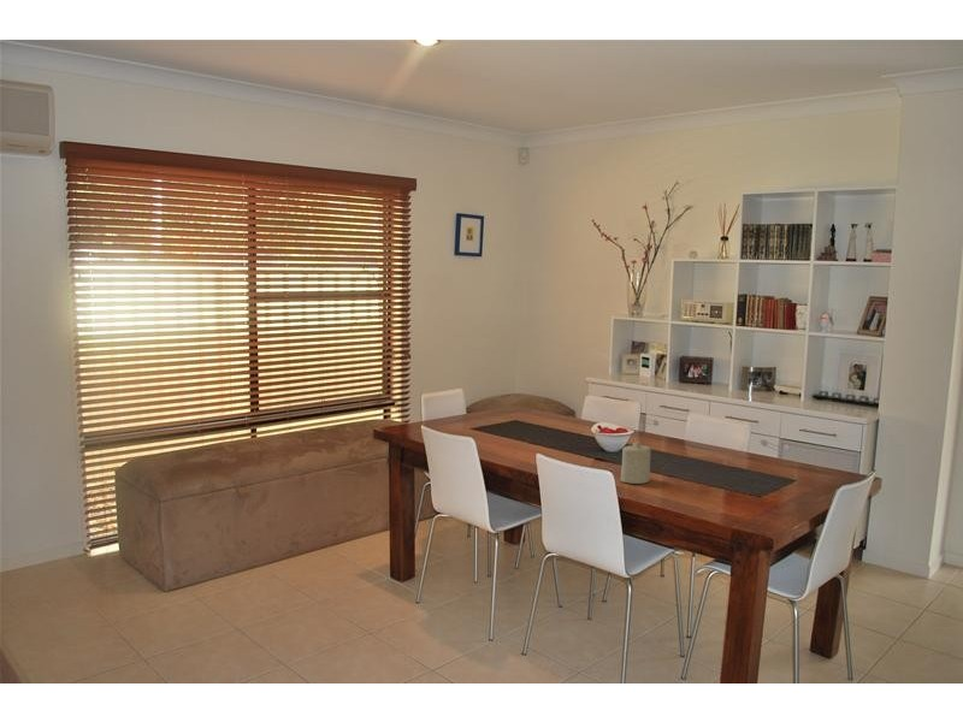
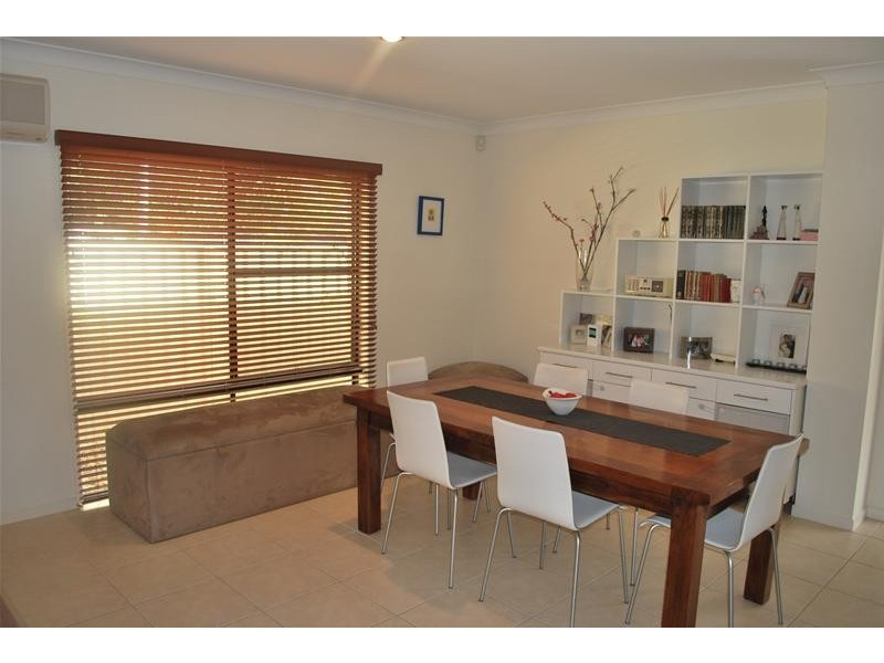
- candle (636, 461)
